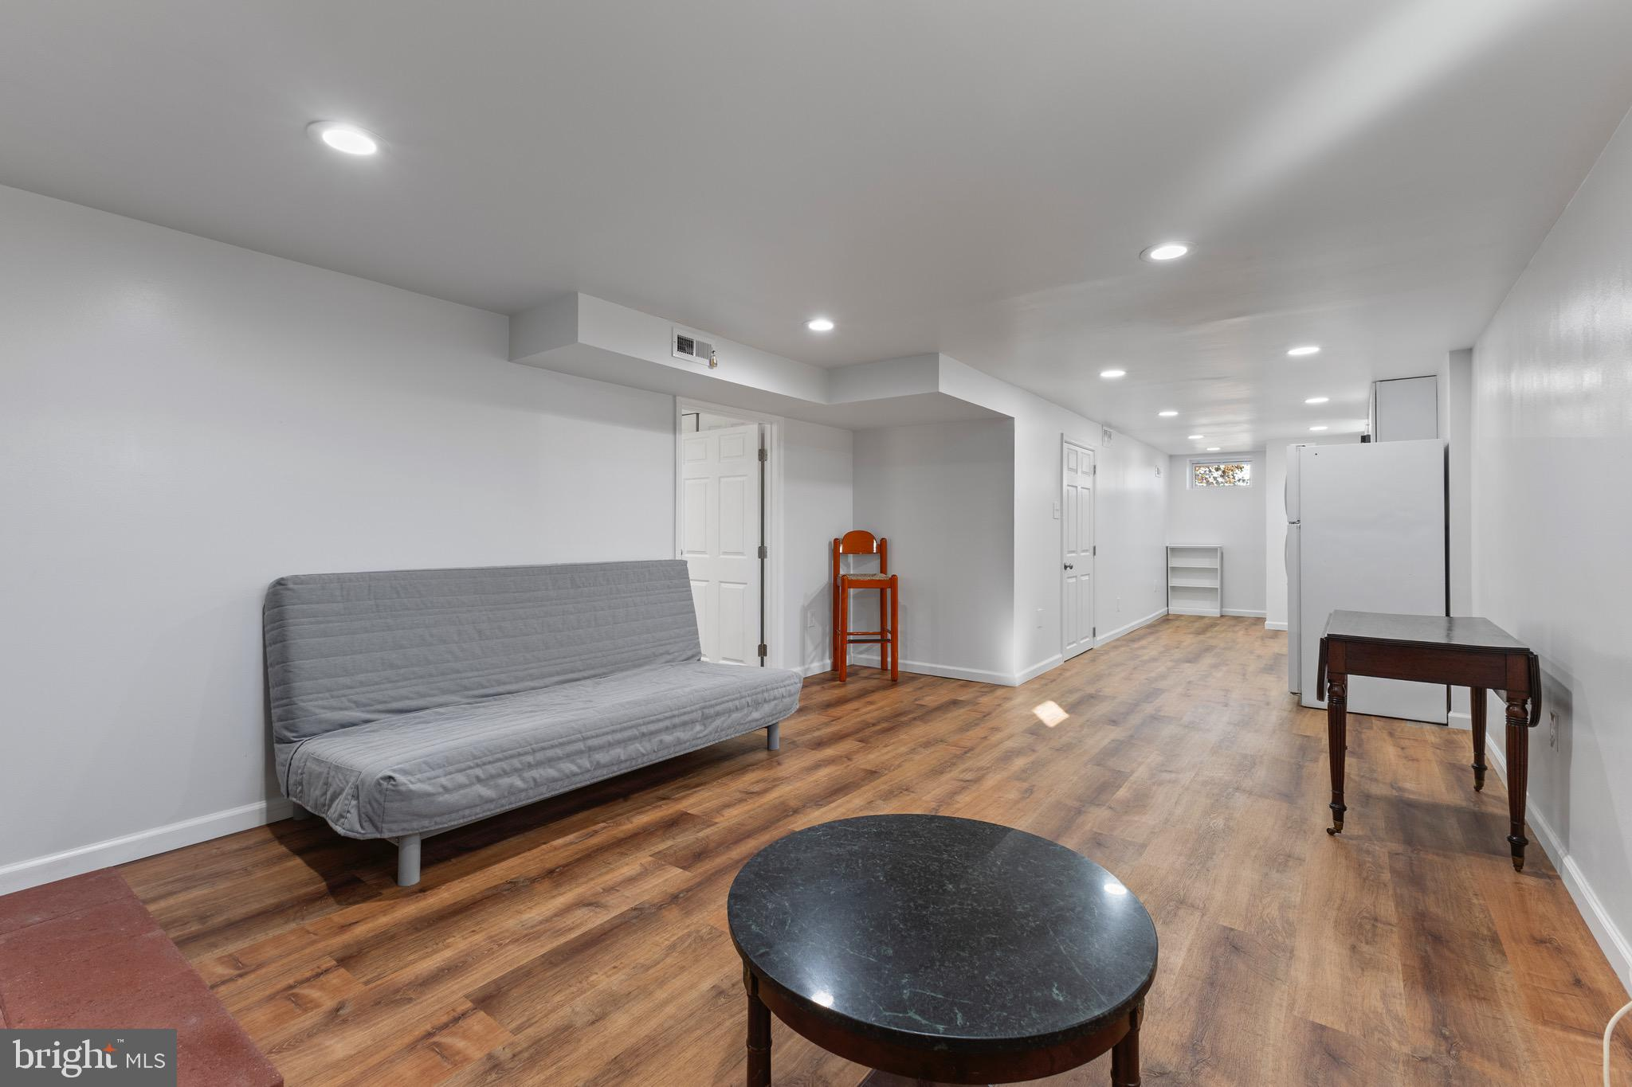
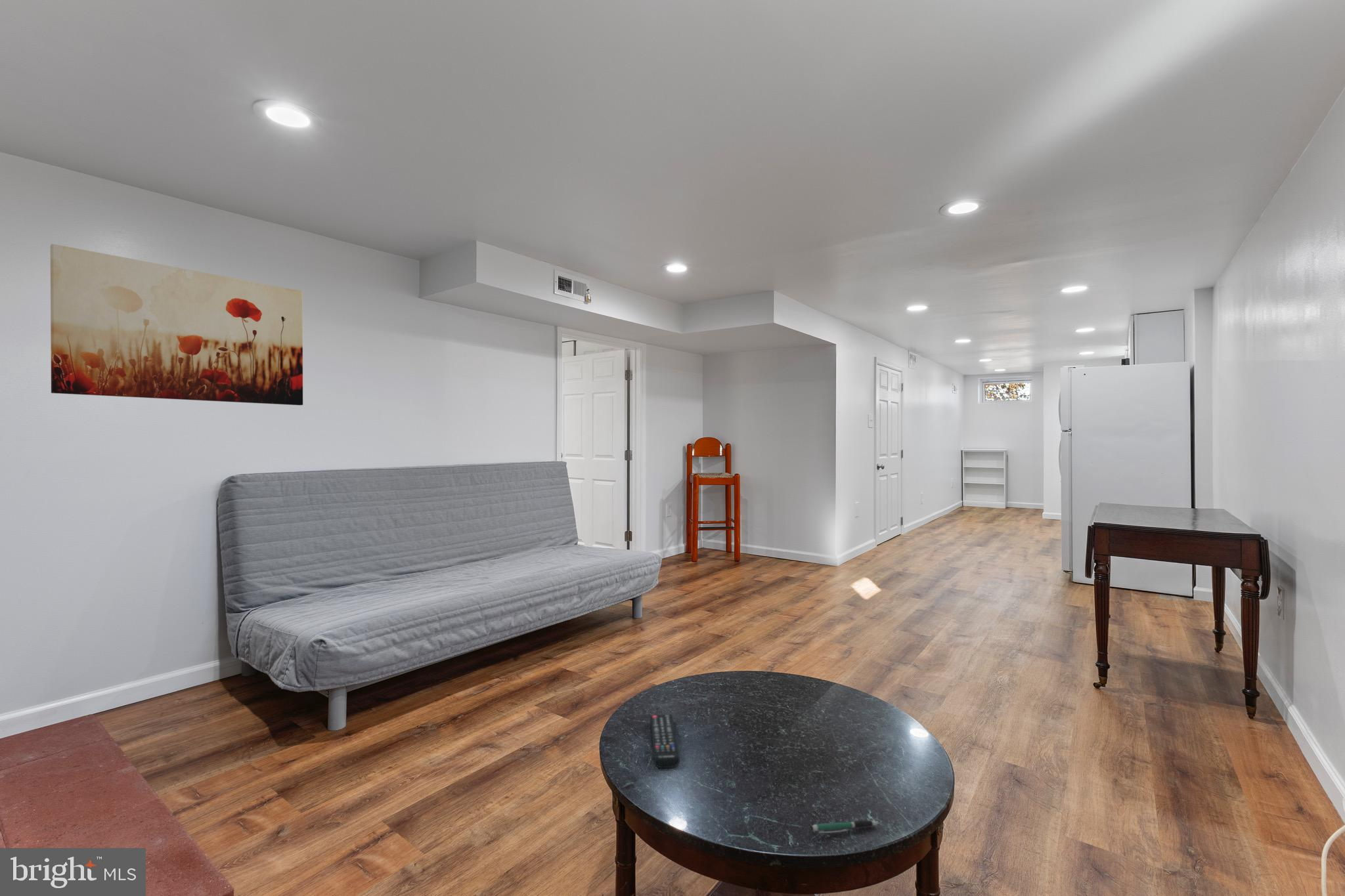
+ wall art (193, 335)
+ pen (845, 825)
+ remote control (663, 738)
